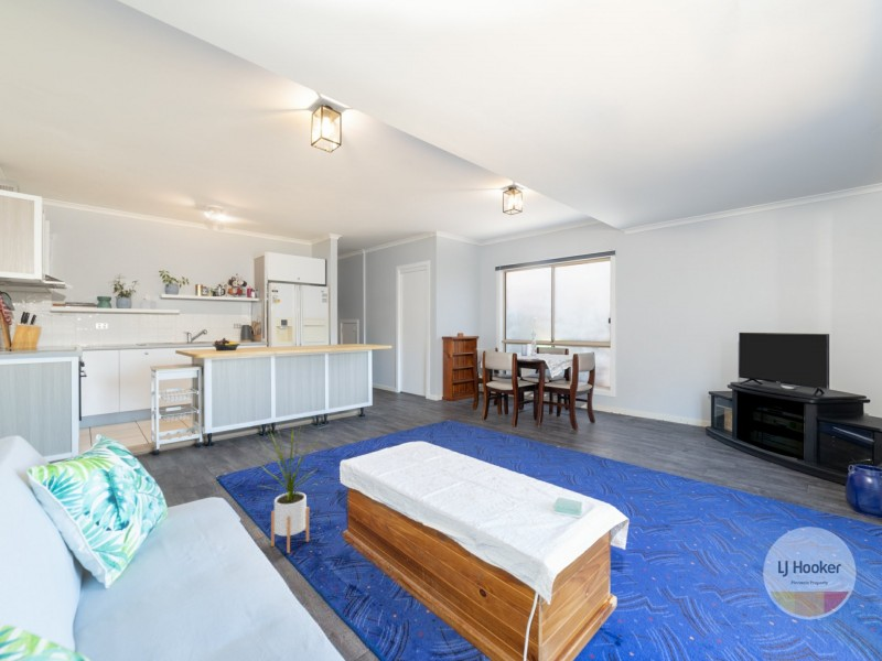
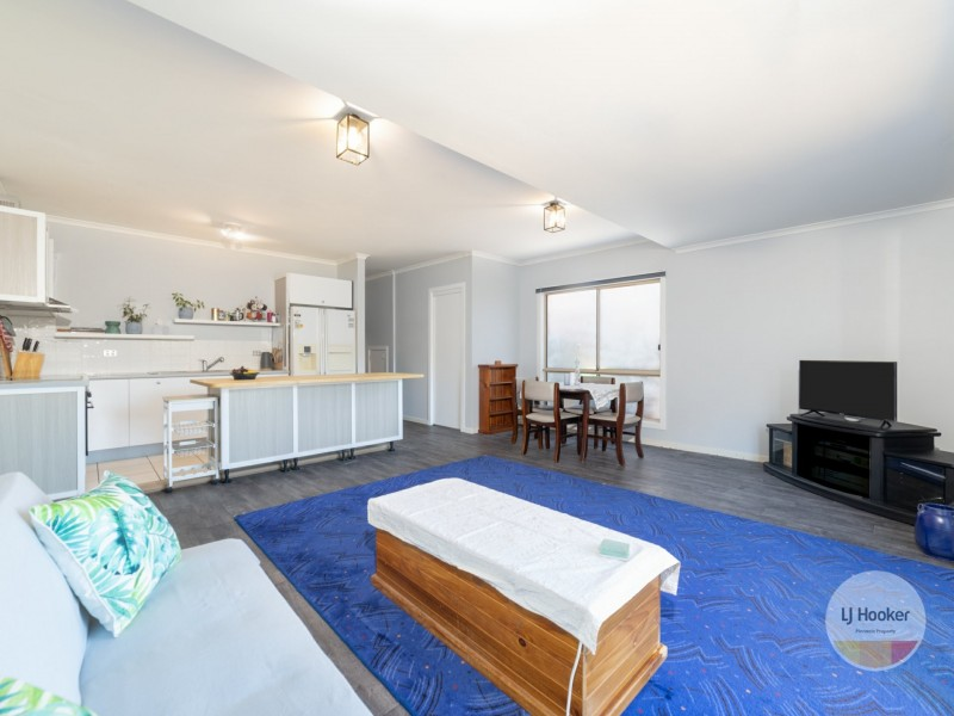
- house plant (291, 483)
